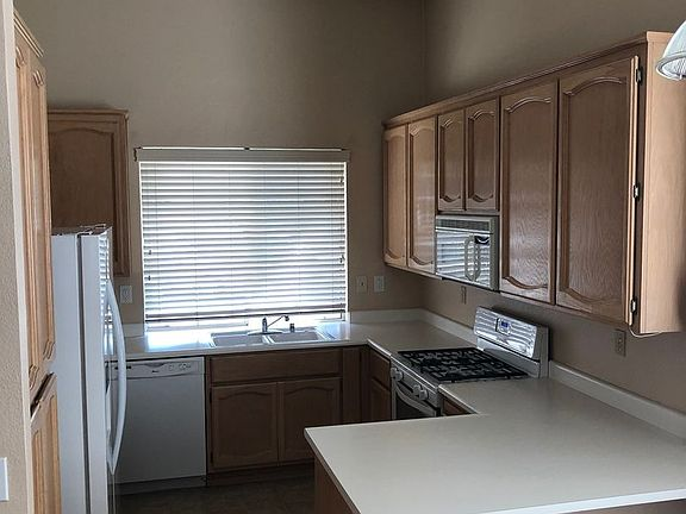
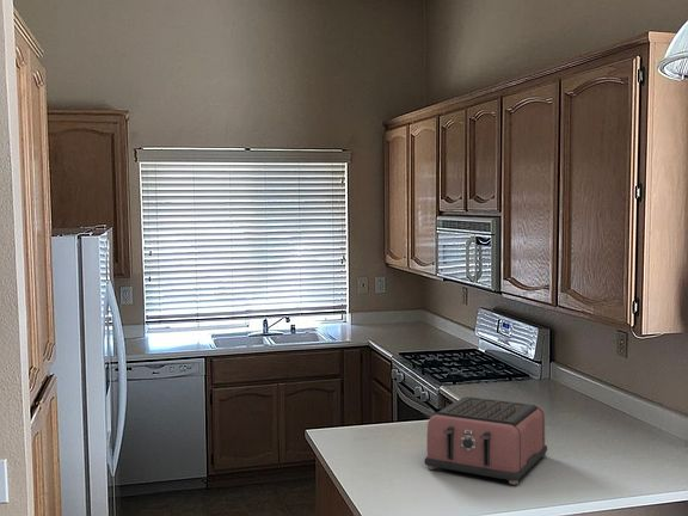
+ toaster (485, 436)
